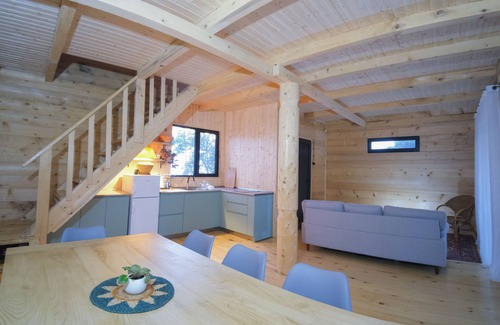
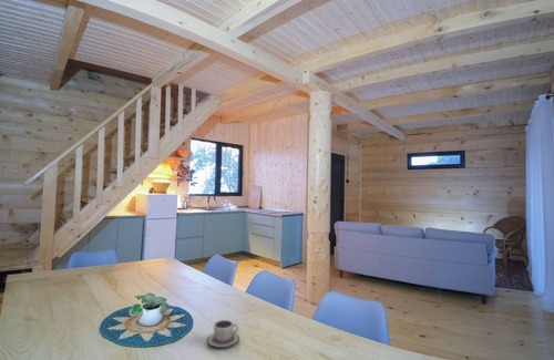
+ cup (223, 332)
